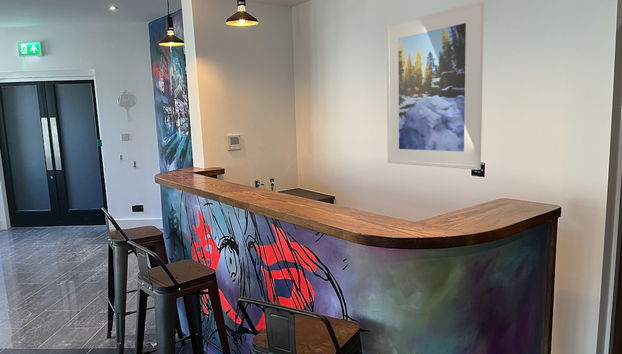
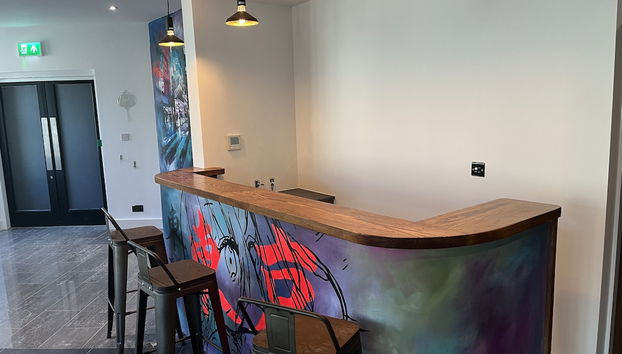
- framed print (429, 91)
